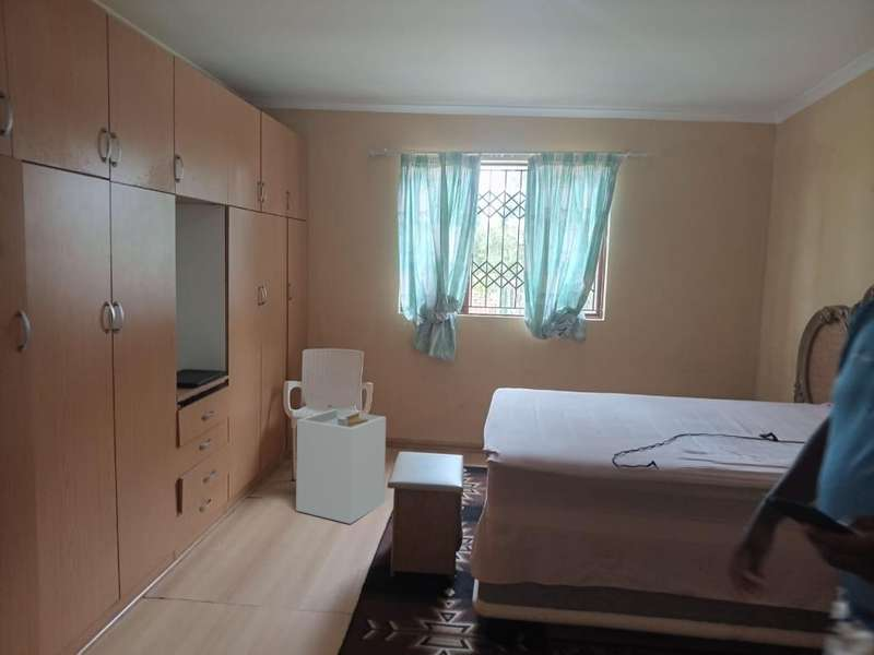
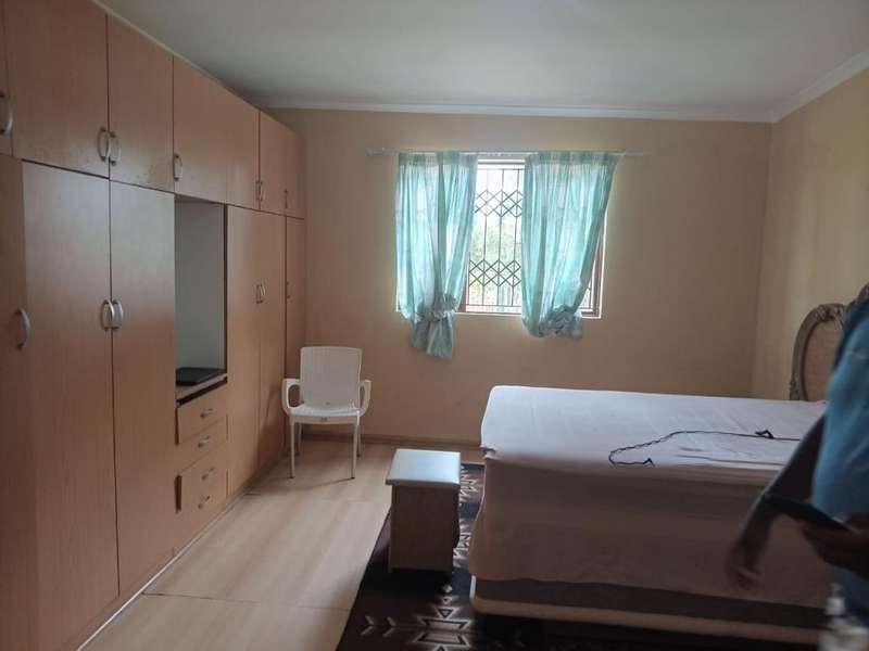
- laundry hamper (342, 462)
